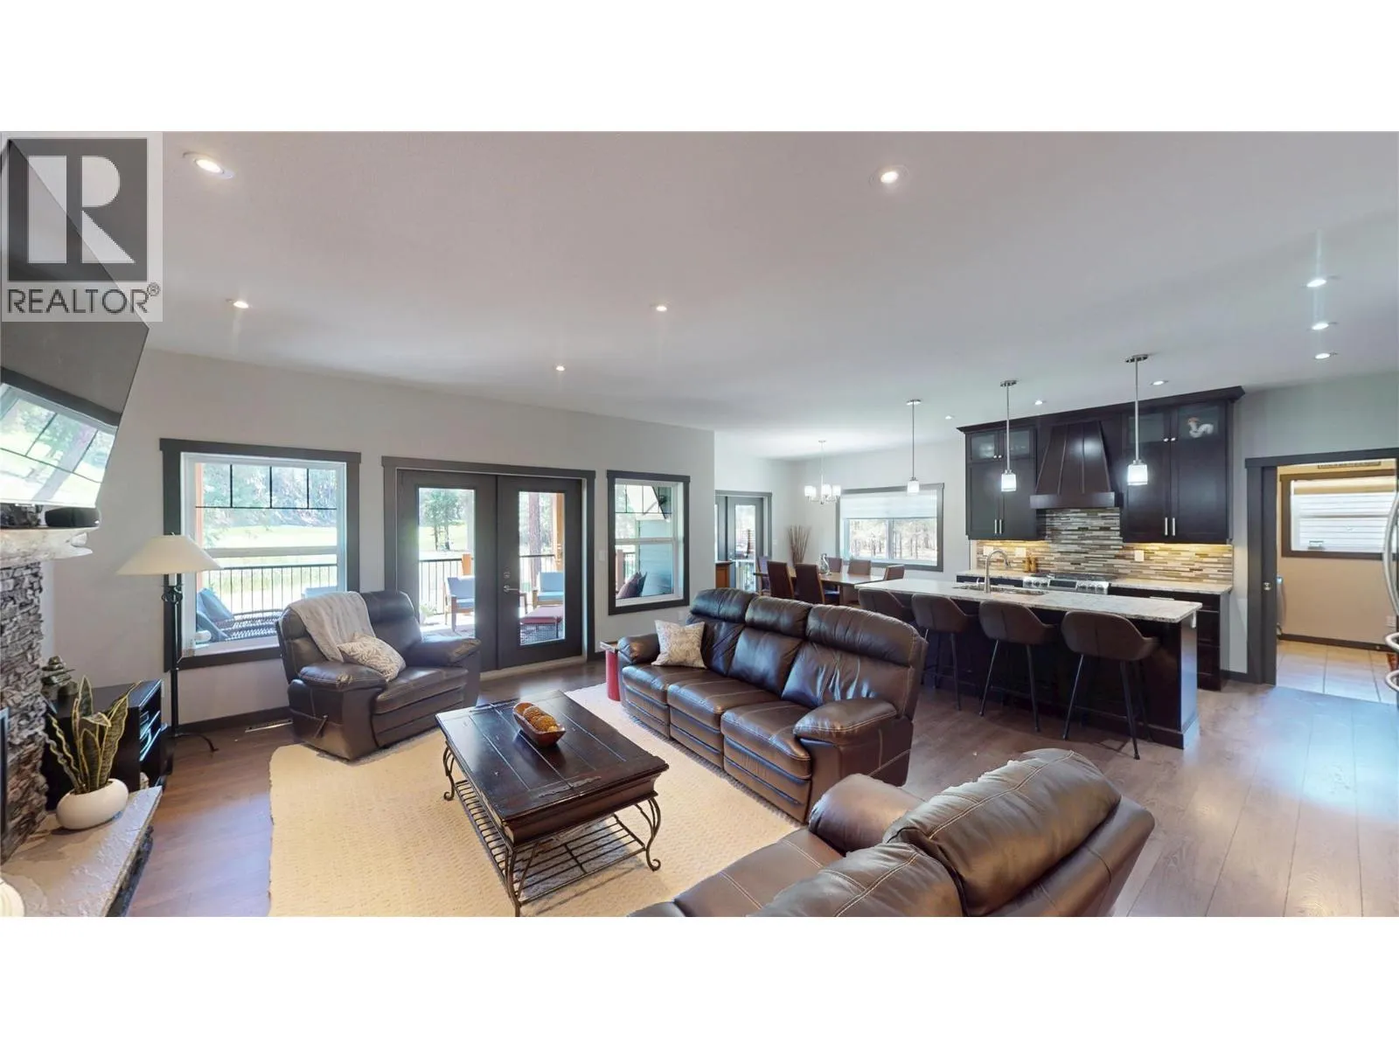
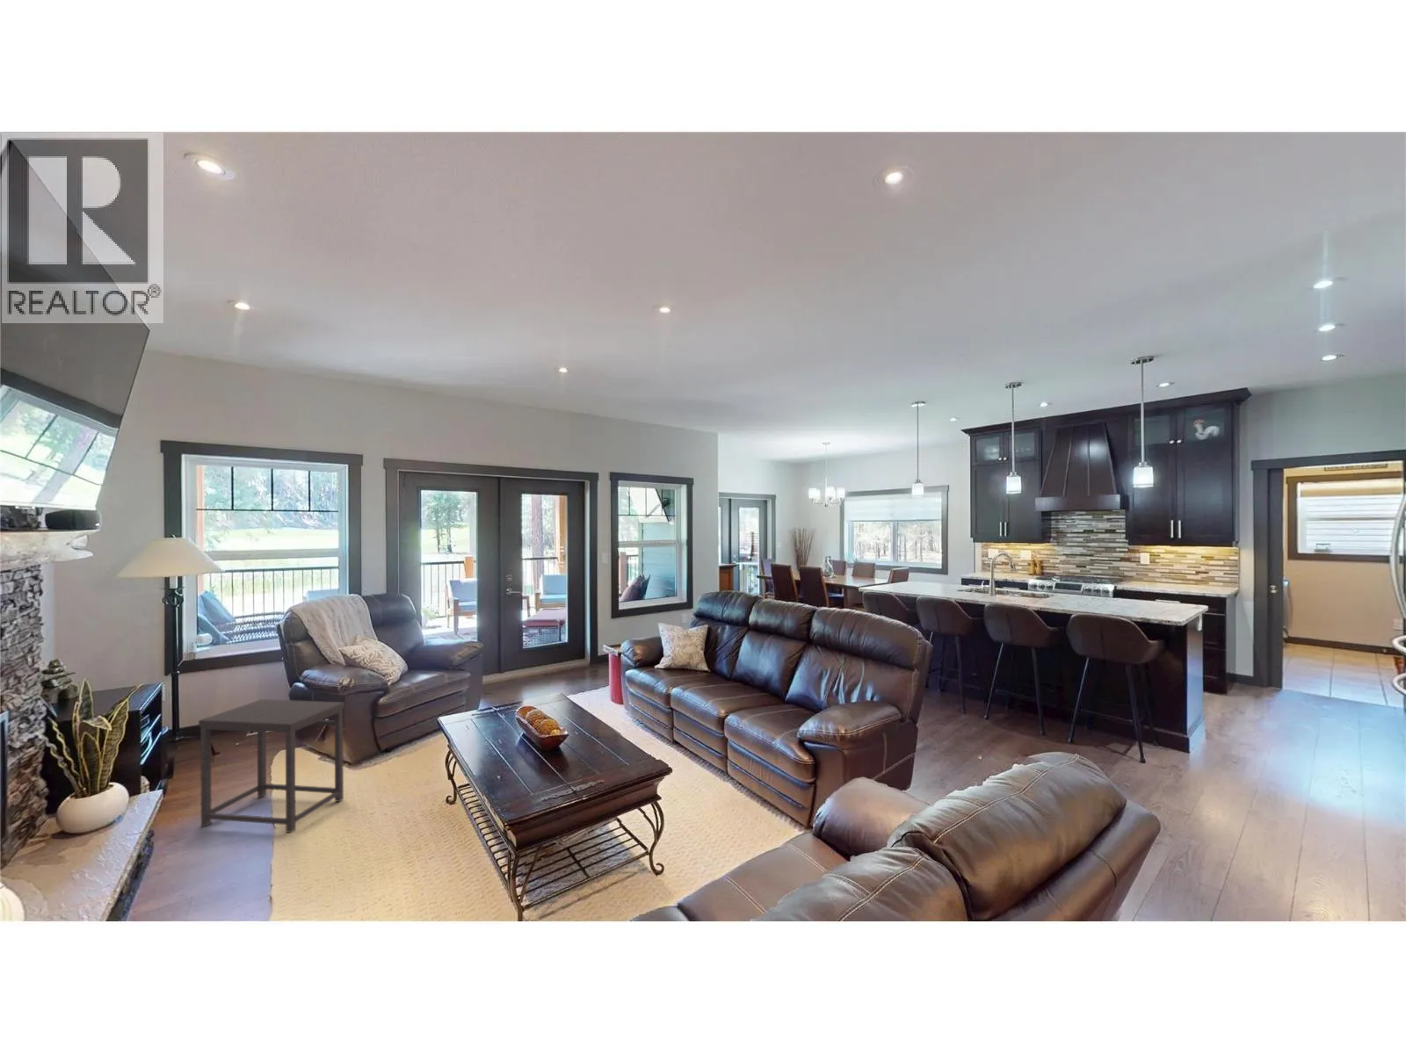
+ side table (266, 761)
